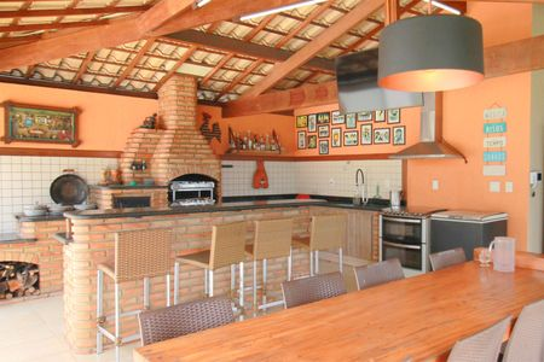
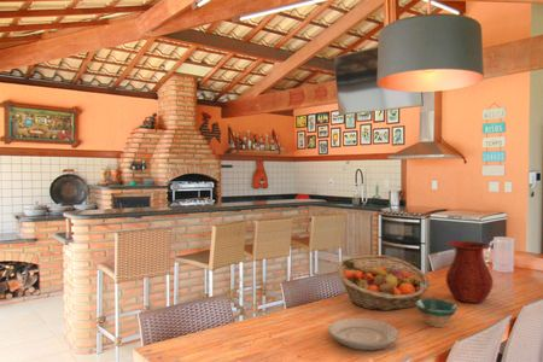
+ fruit basket (381, 281)
+ vase (468, 272)
+ plate (362, 334)
+ bowl (436, 314)
